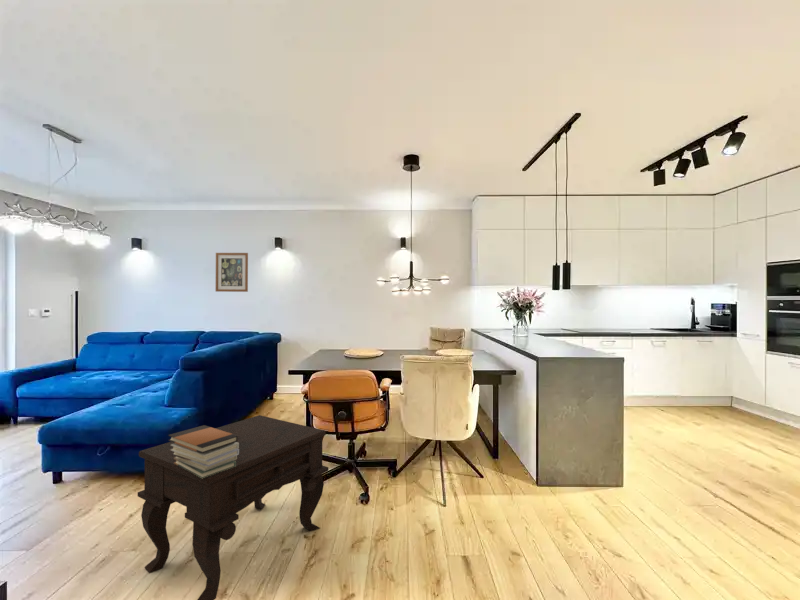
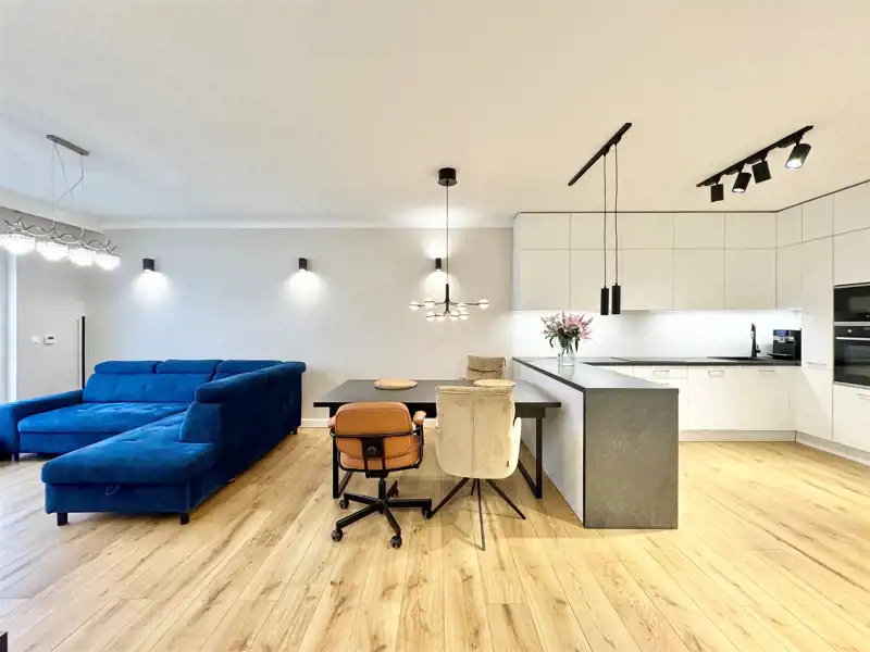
- book stack (204, 453)
- side table (239, 493)
- wall art (231, 272)
